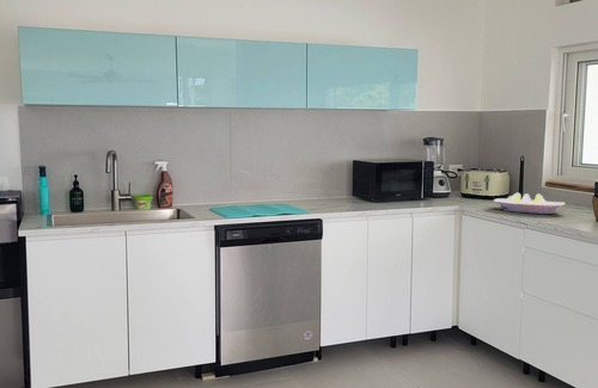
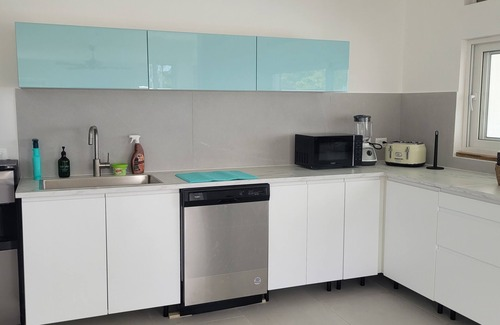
- fruit bowl (527, 202)
